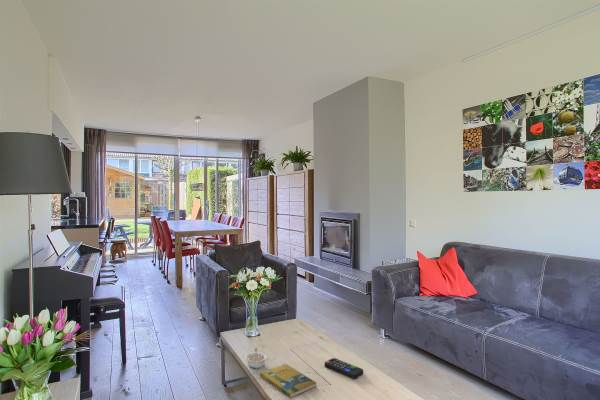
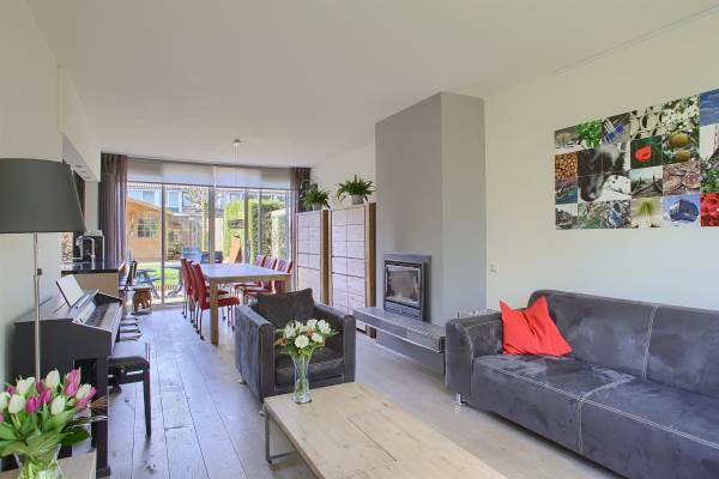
- booklet (287, 379)
- legume (255, 359)
- remote control (343, 367)
